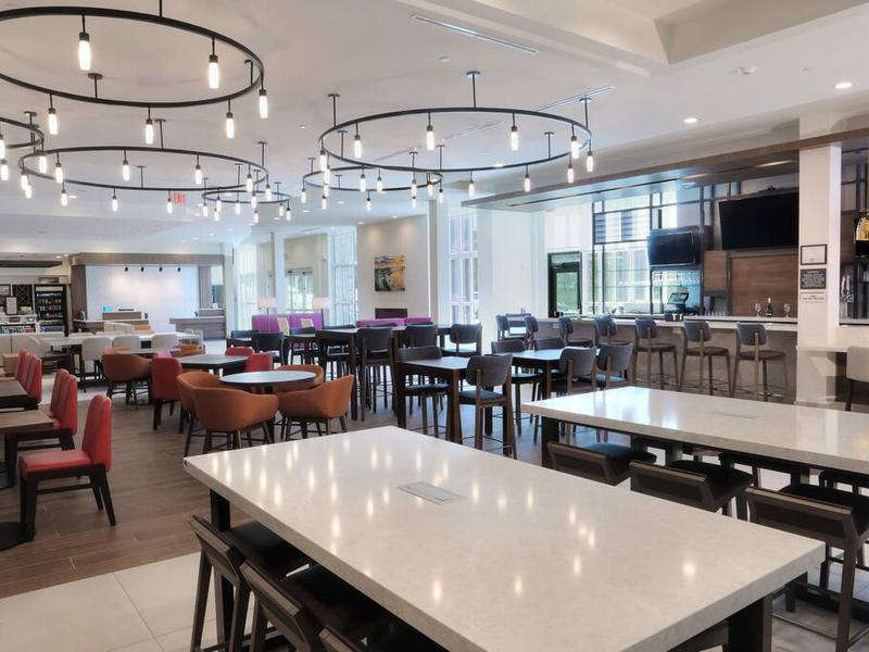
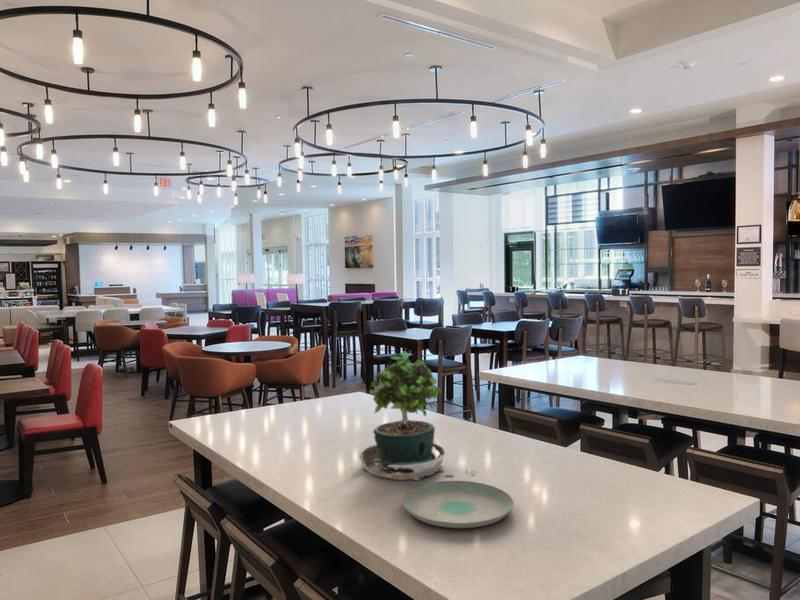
+ plate (457, 504)
+ potted plant (411, 410)
